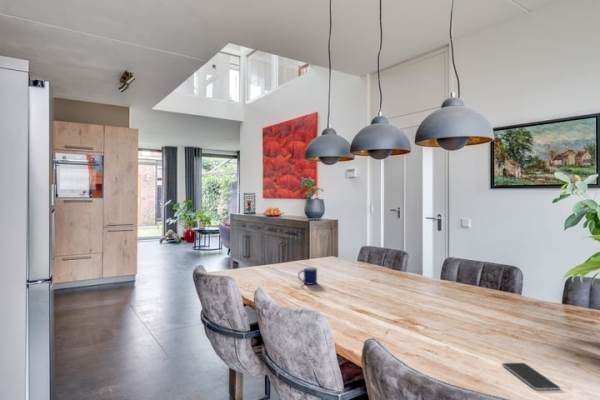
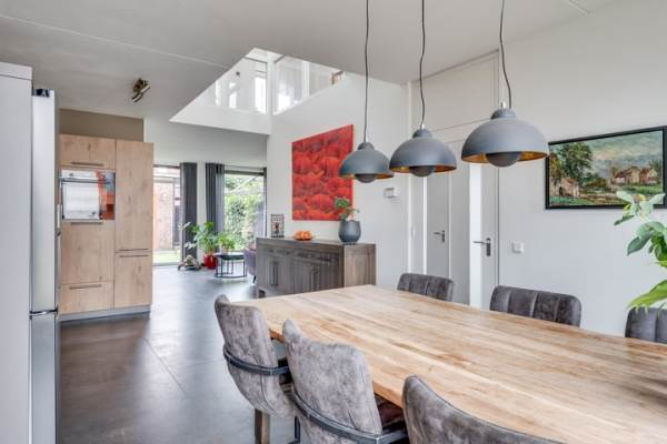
- smartphone (529, 375)
- mug (307, 276)
